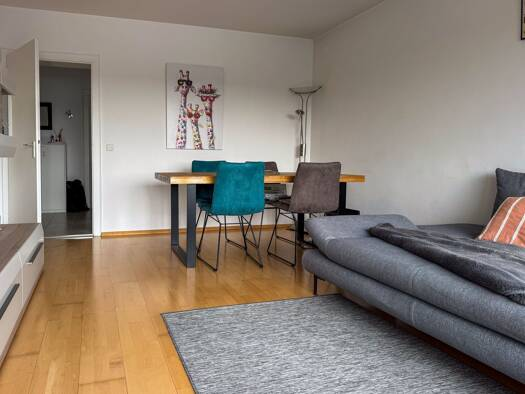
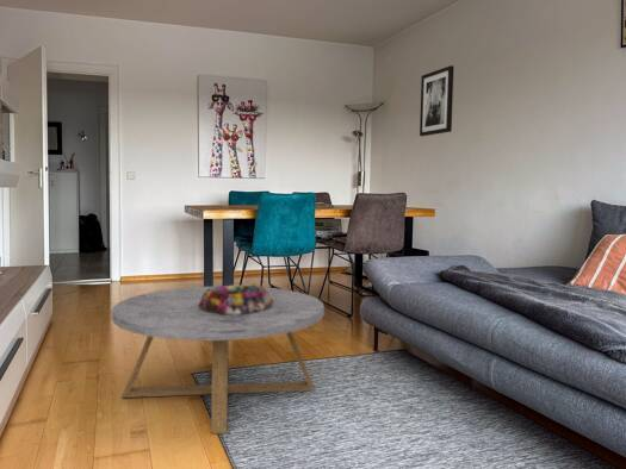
+ coffee table (221, 348)
+ wall art (435, 102)
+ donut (235, 295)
